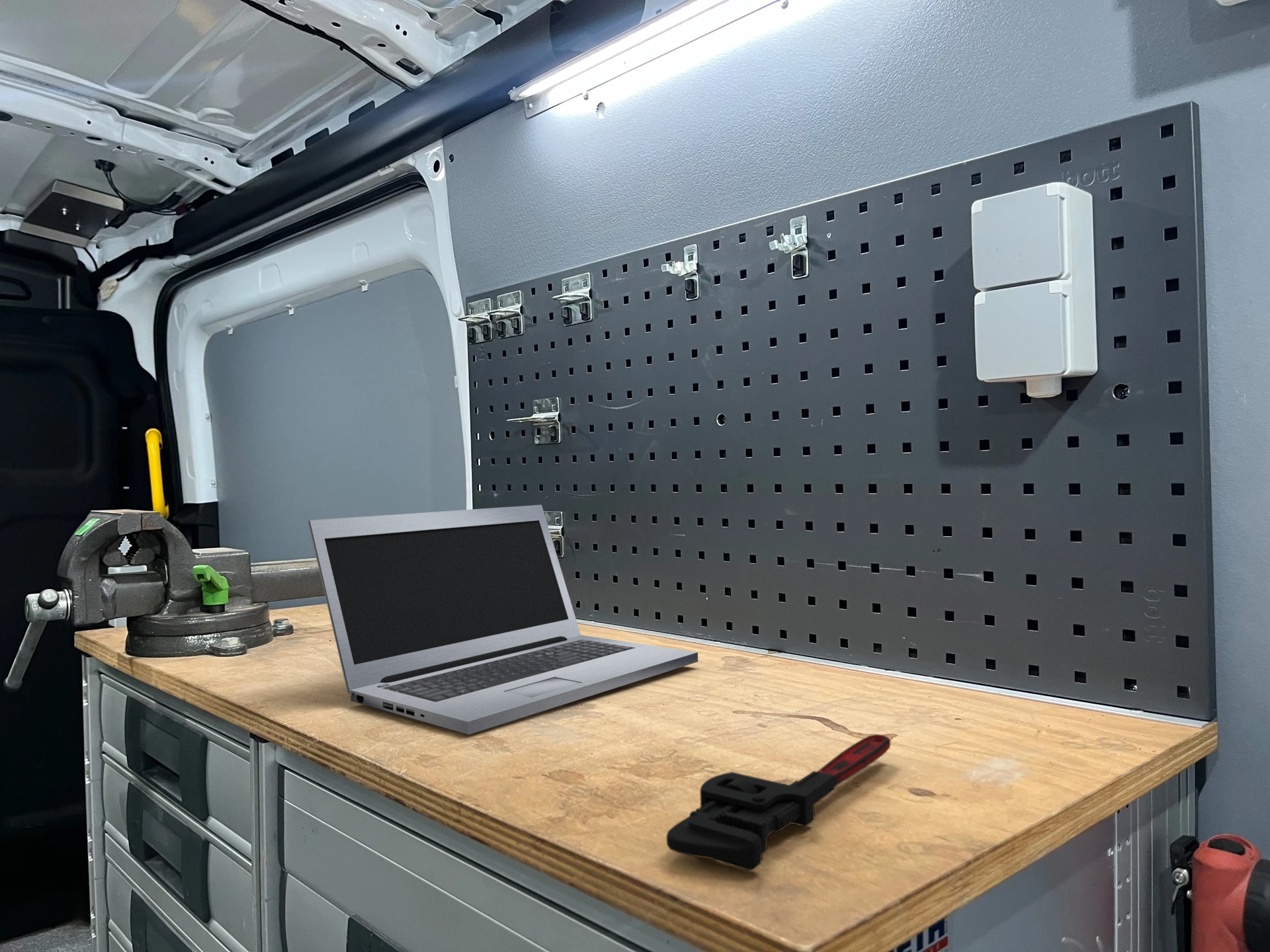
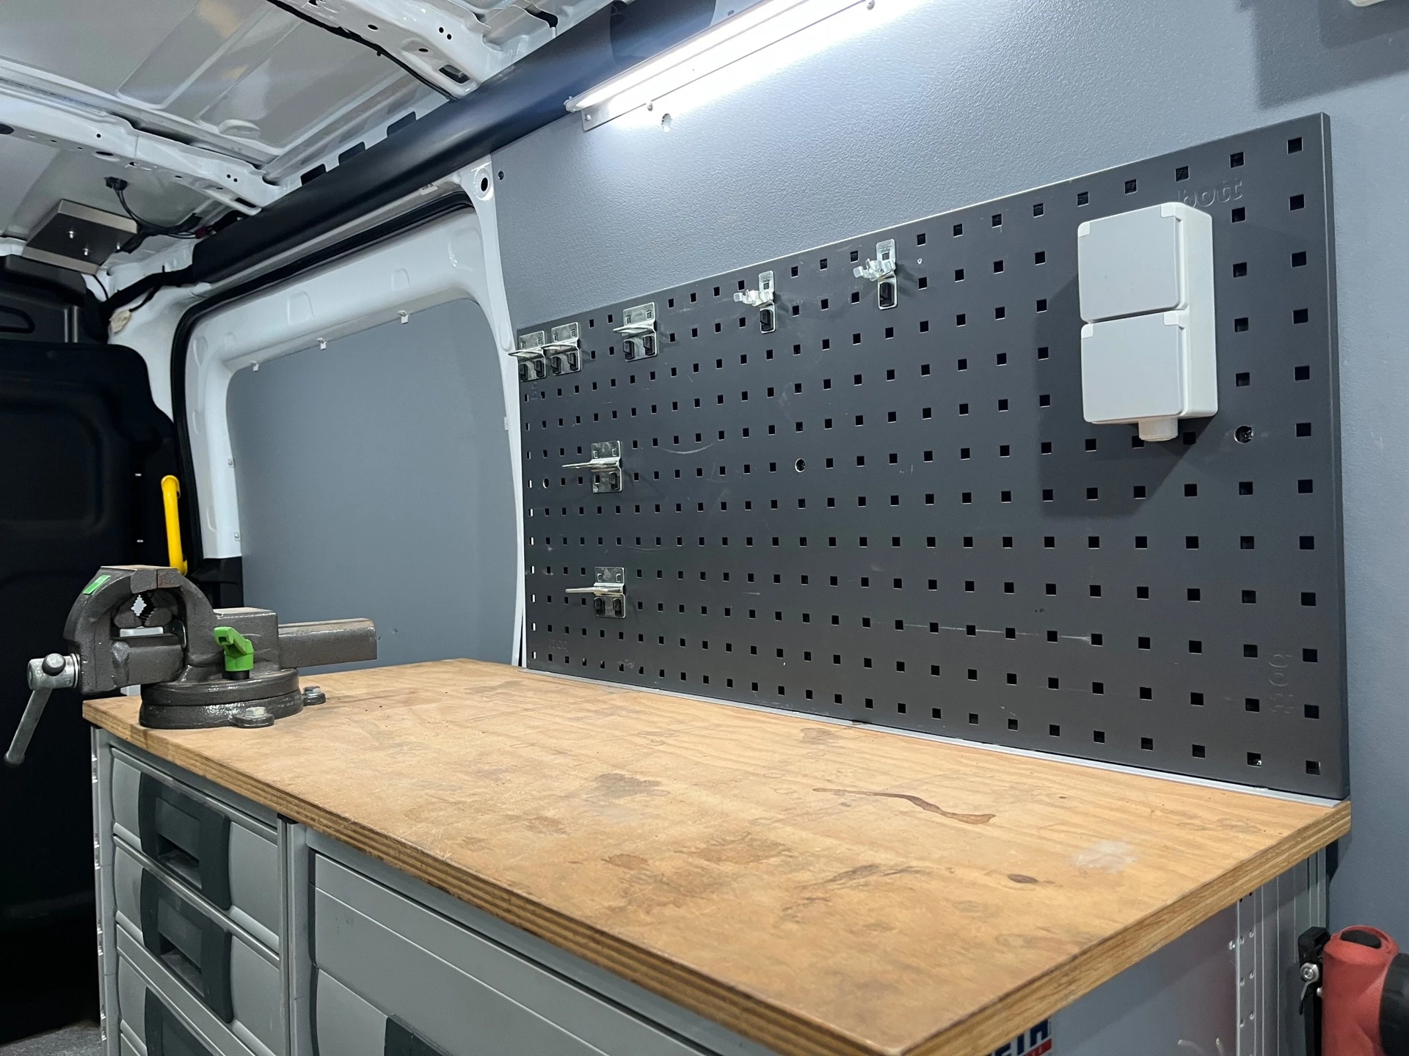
- adjustable wrench (790, 784)
- laptop (512, 596)
